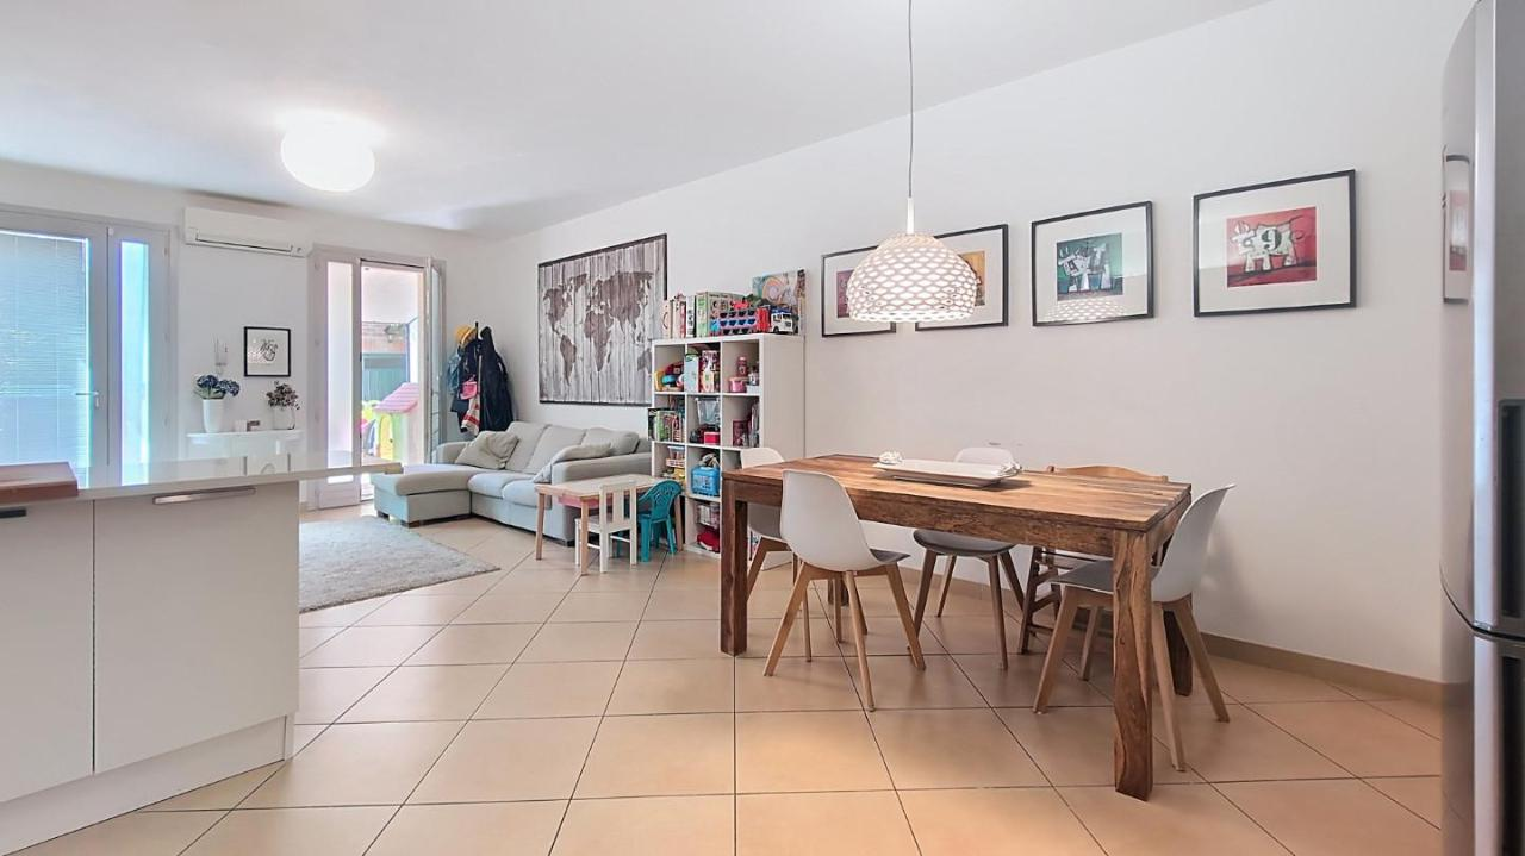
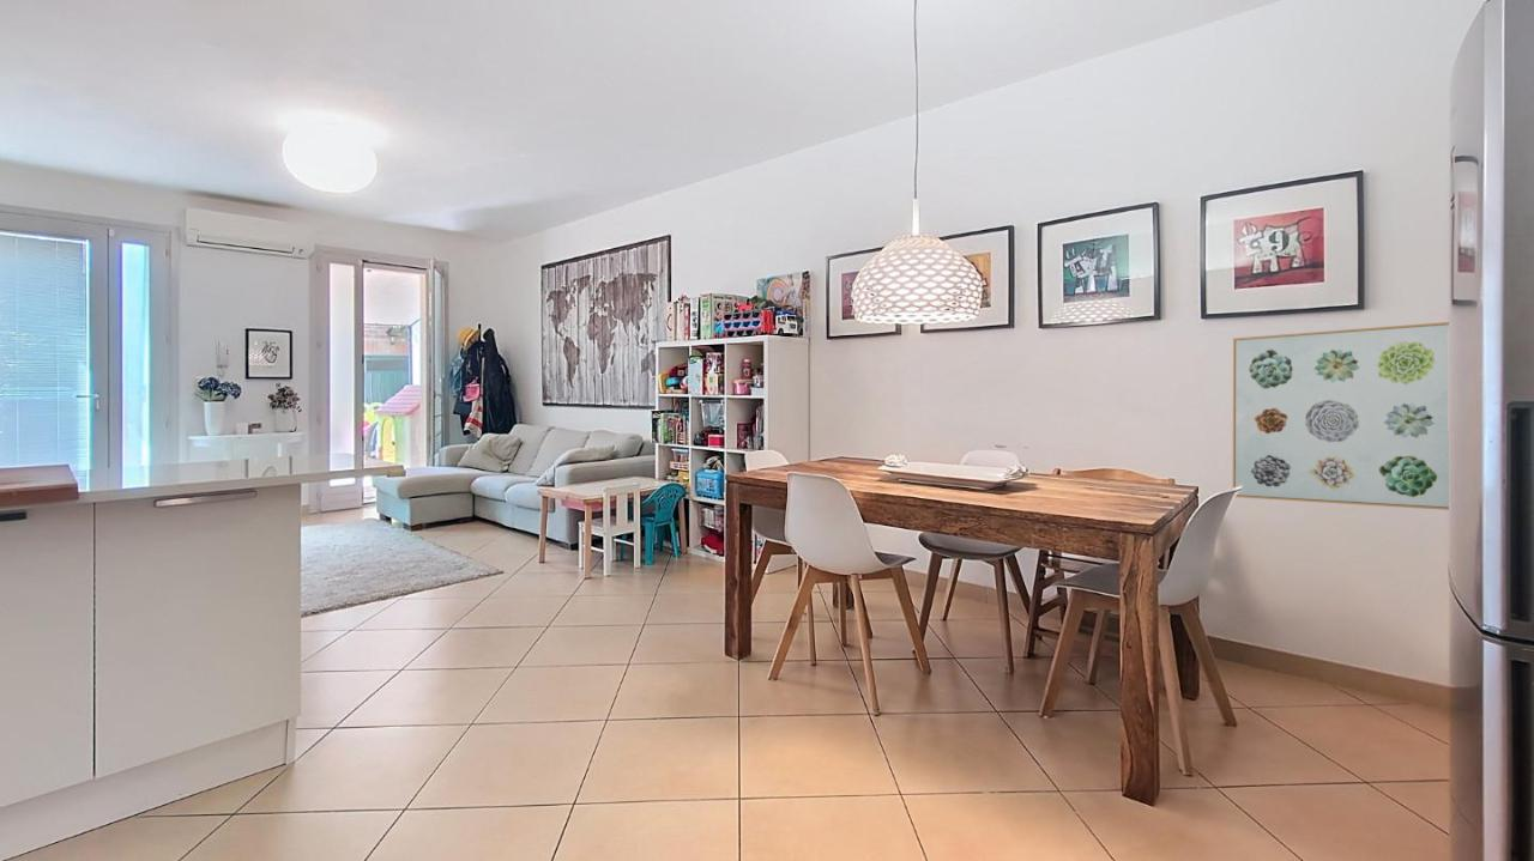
+ wall art (1335, 417)
